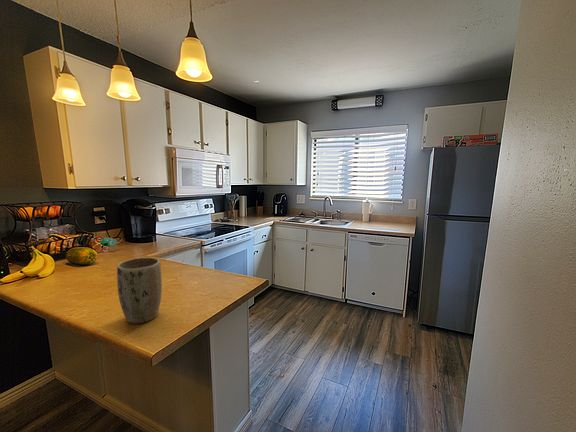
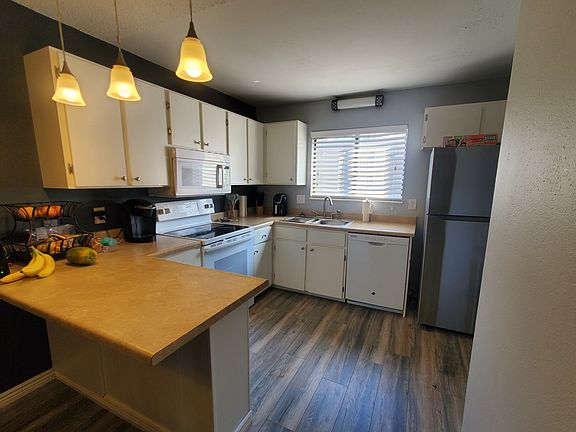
- plant pot (140, 290)
